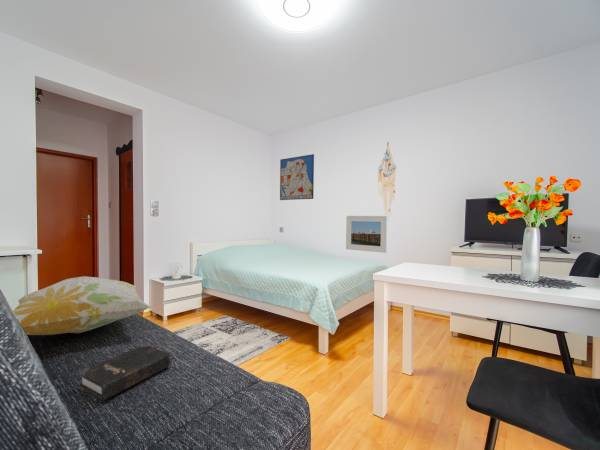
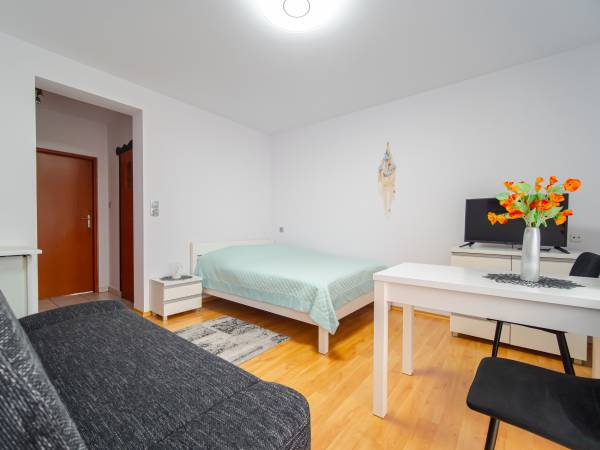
- decorative pillow (82, 303)
- hardback book (127, 369)
- wall art (296, 178)
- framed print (365, 233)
